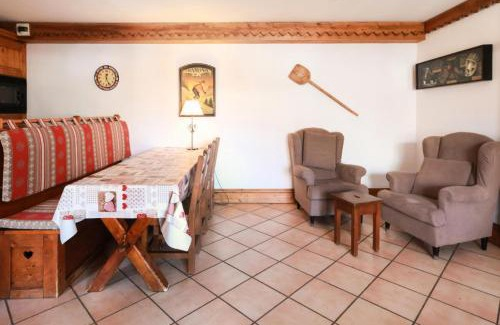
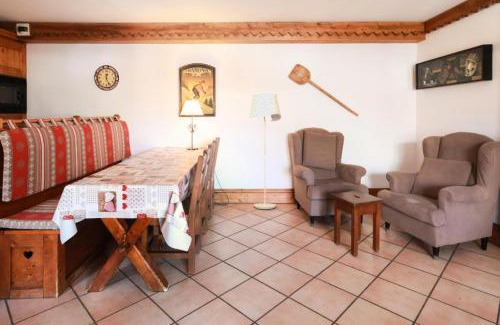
+ floor lamp (264, 151)
